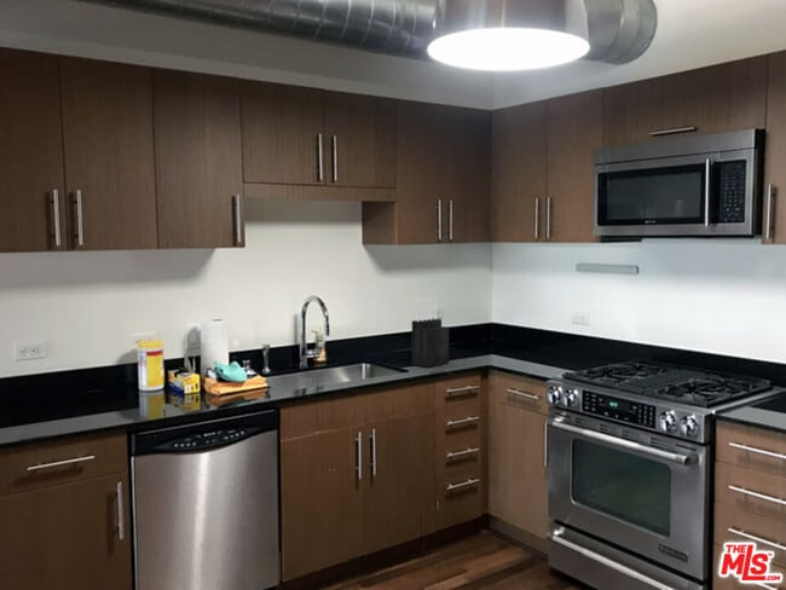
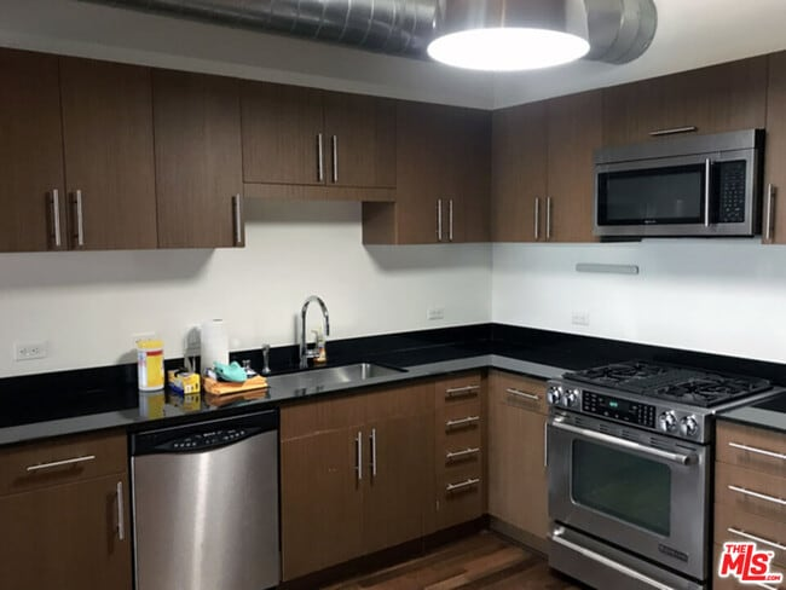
- knife block (432, 331)
